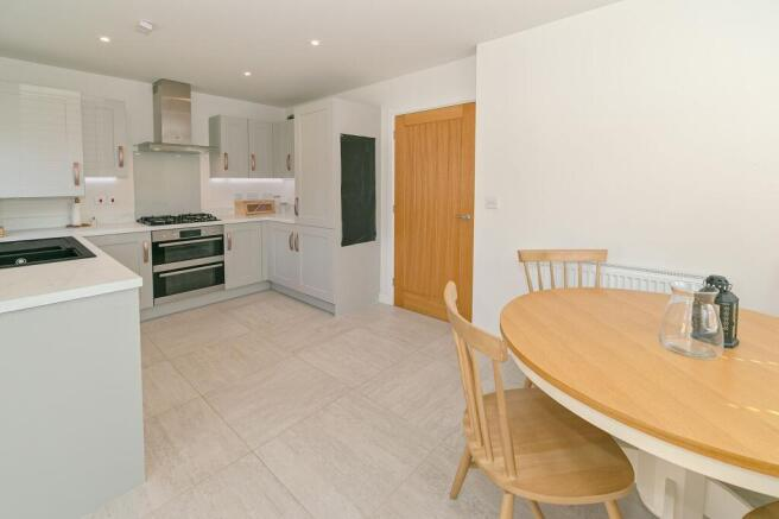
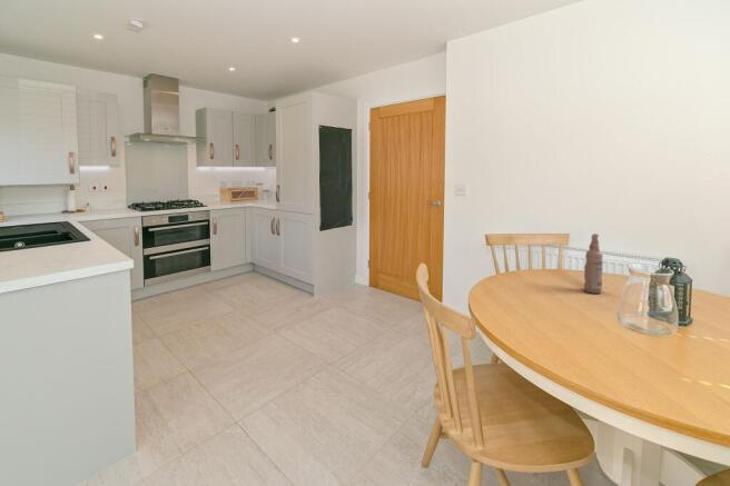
+ bottle (593, 262)
